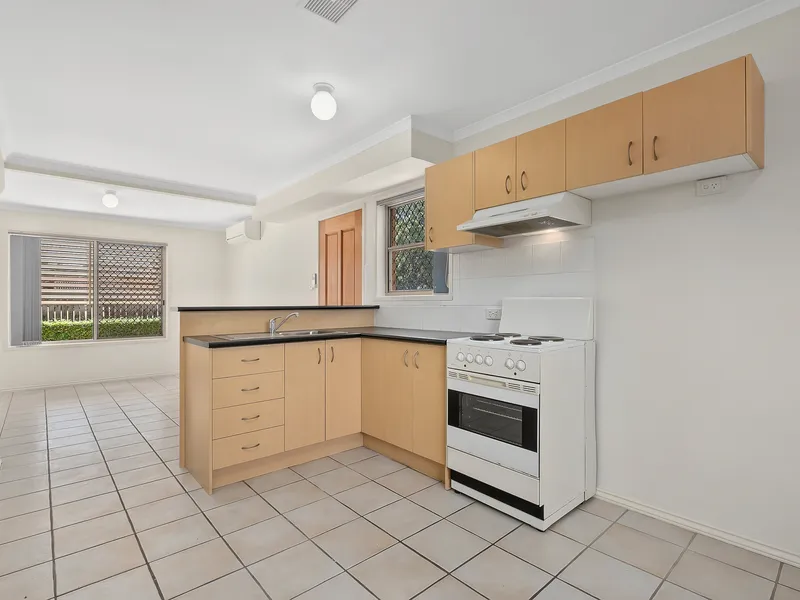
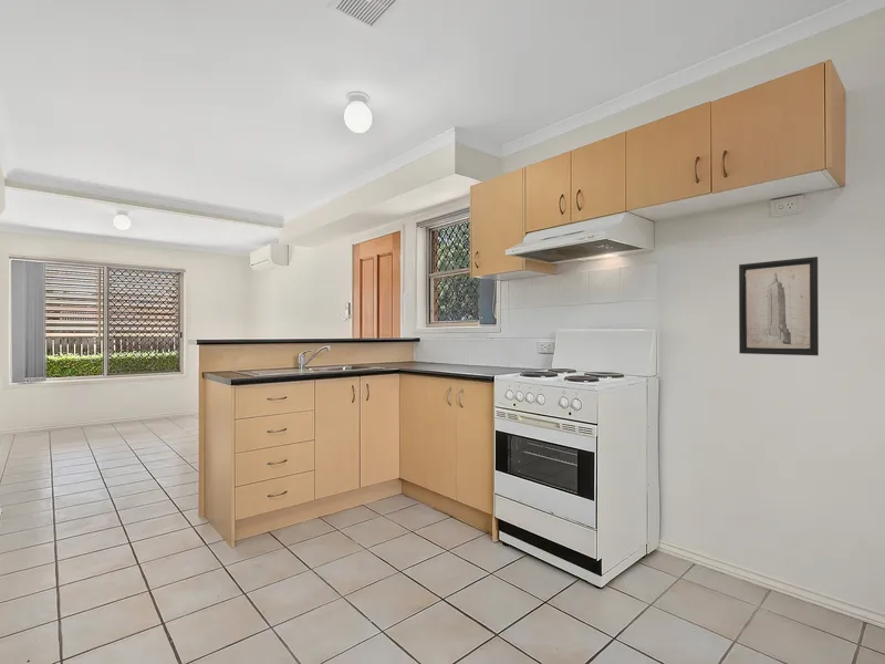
+ wall art (777, 308)
